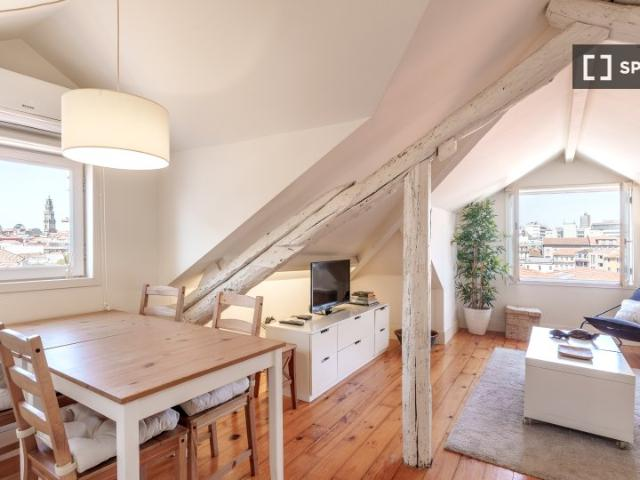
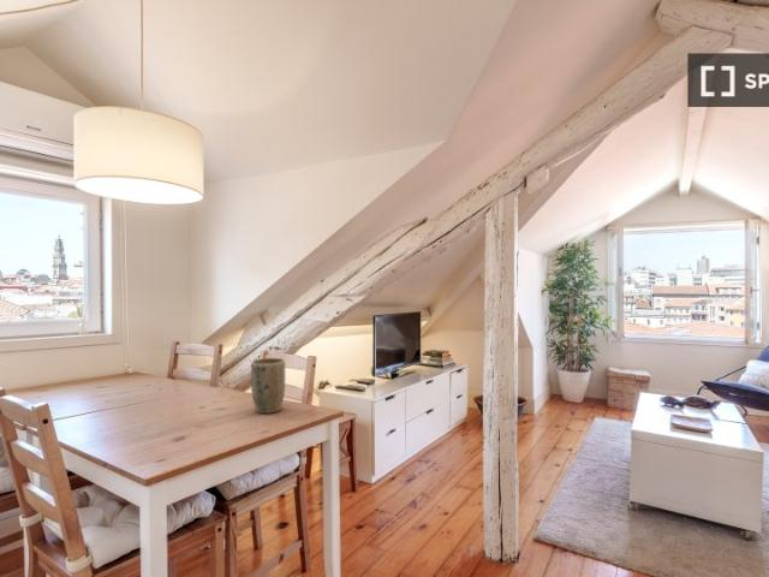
+ plant pot (268, 385)
